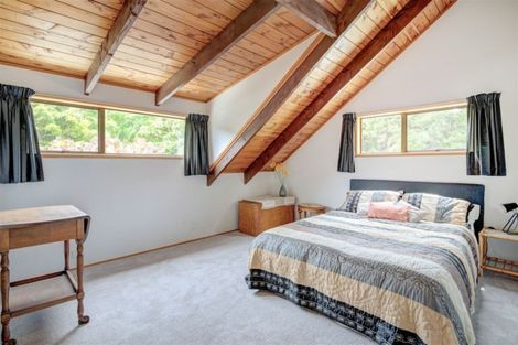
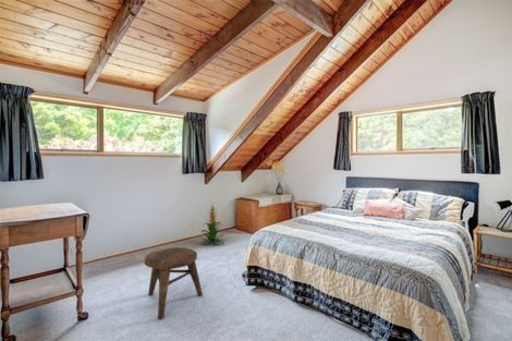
+ indoor plant (212, 222)
+ stool (170, 280)
